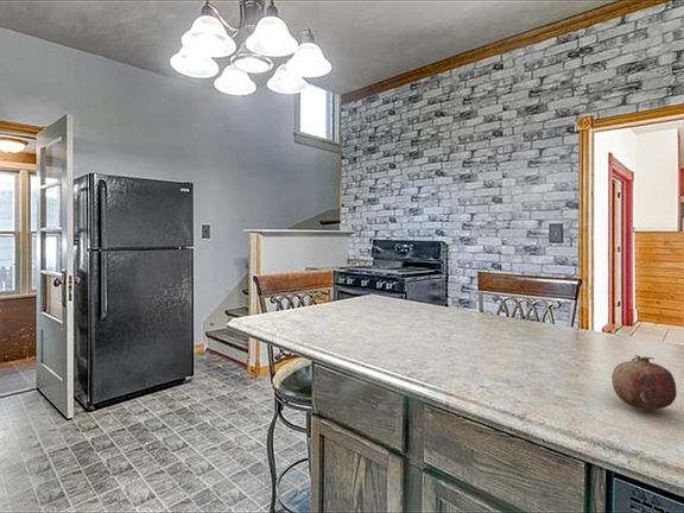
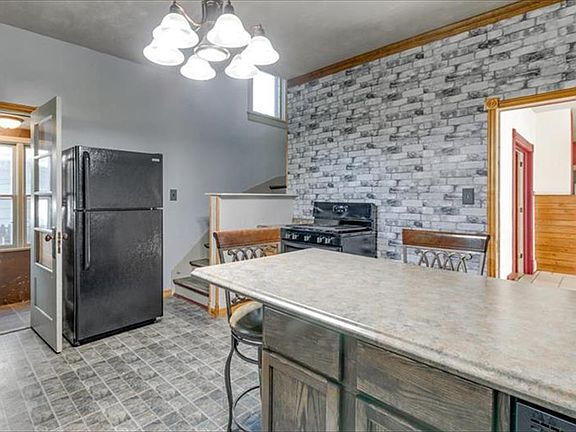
- fruit (642, 381)
